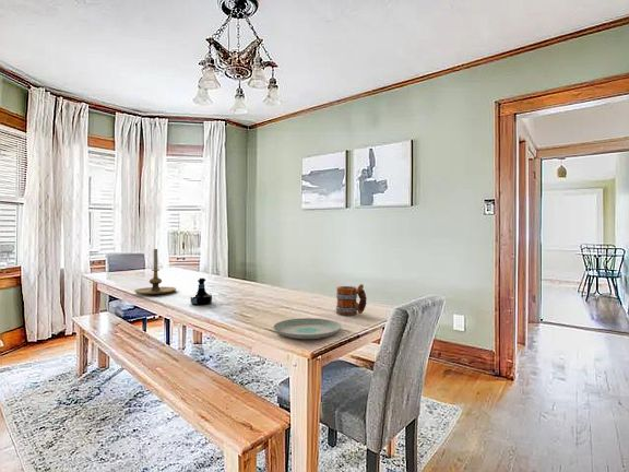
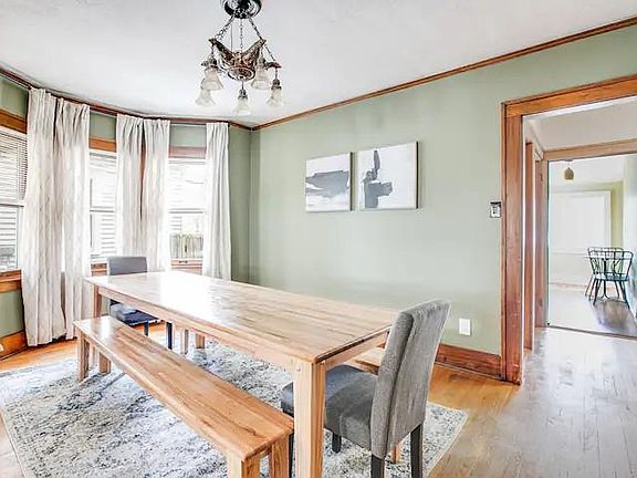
- candle holder (155, 270)
- tequila bottle (201, 291)
- plate (307, 328)
- mug (351, 298)
